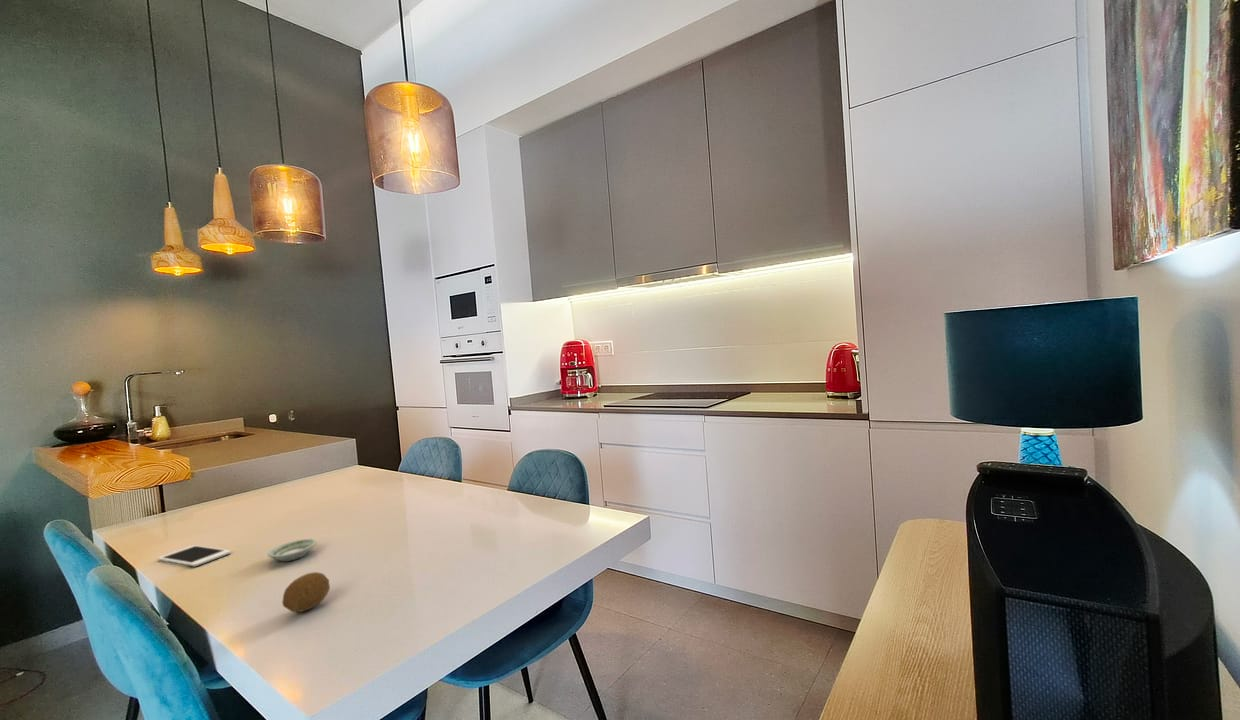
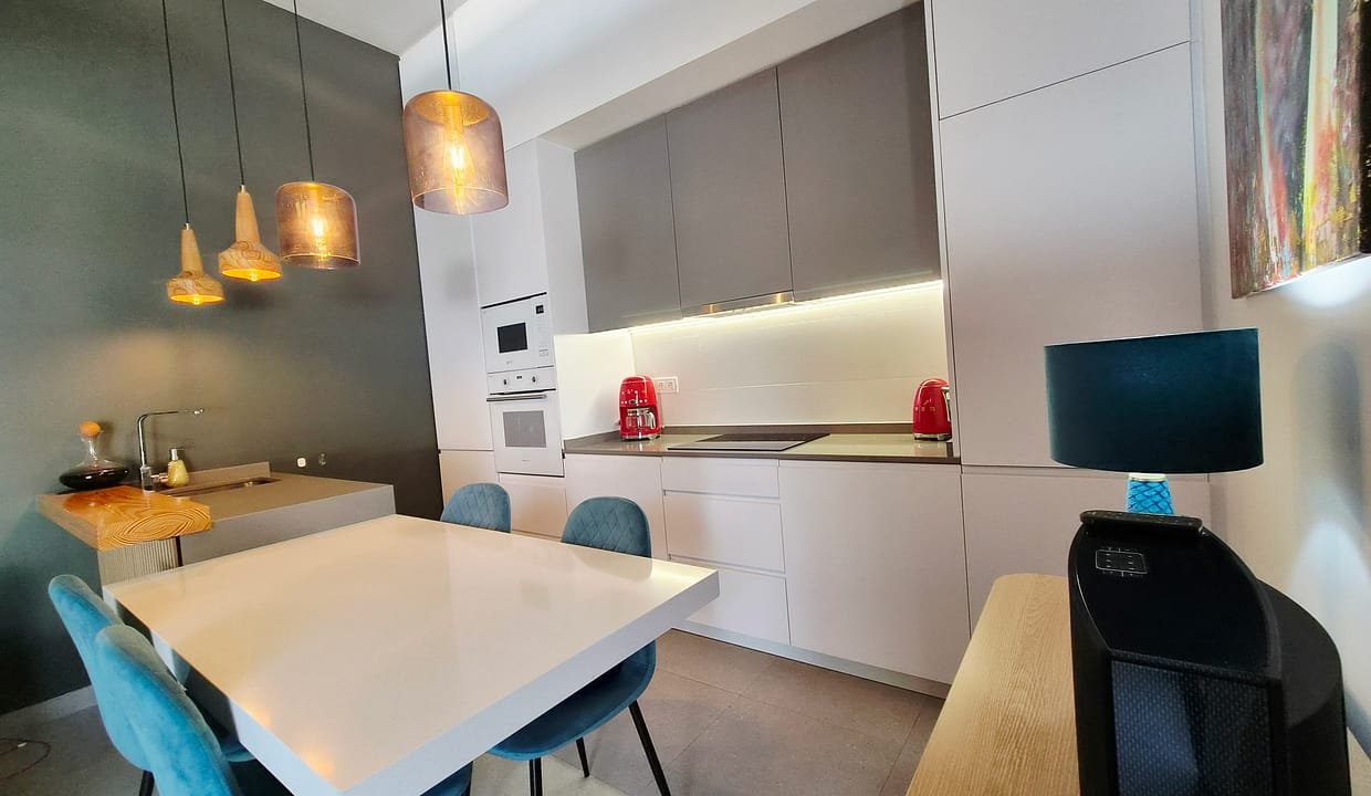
- cell phone (194, 555)
- saucer (292, 551)
- fruit (306, 591)
